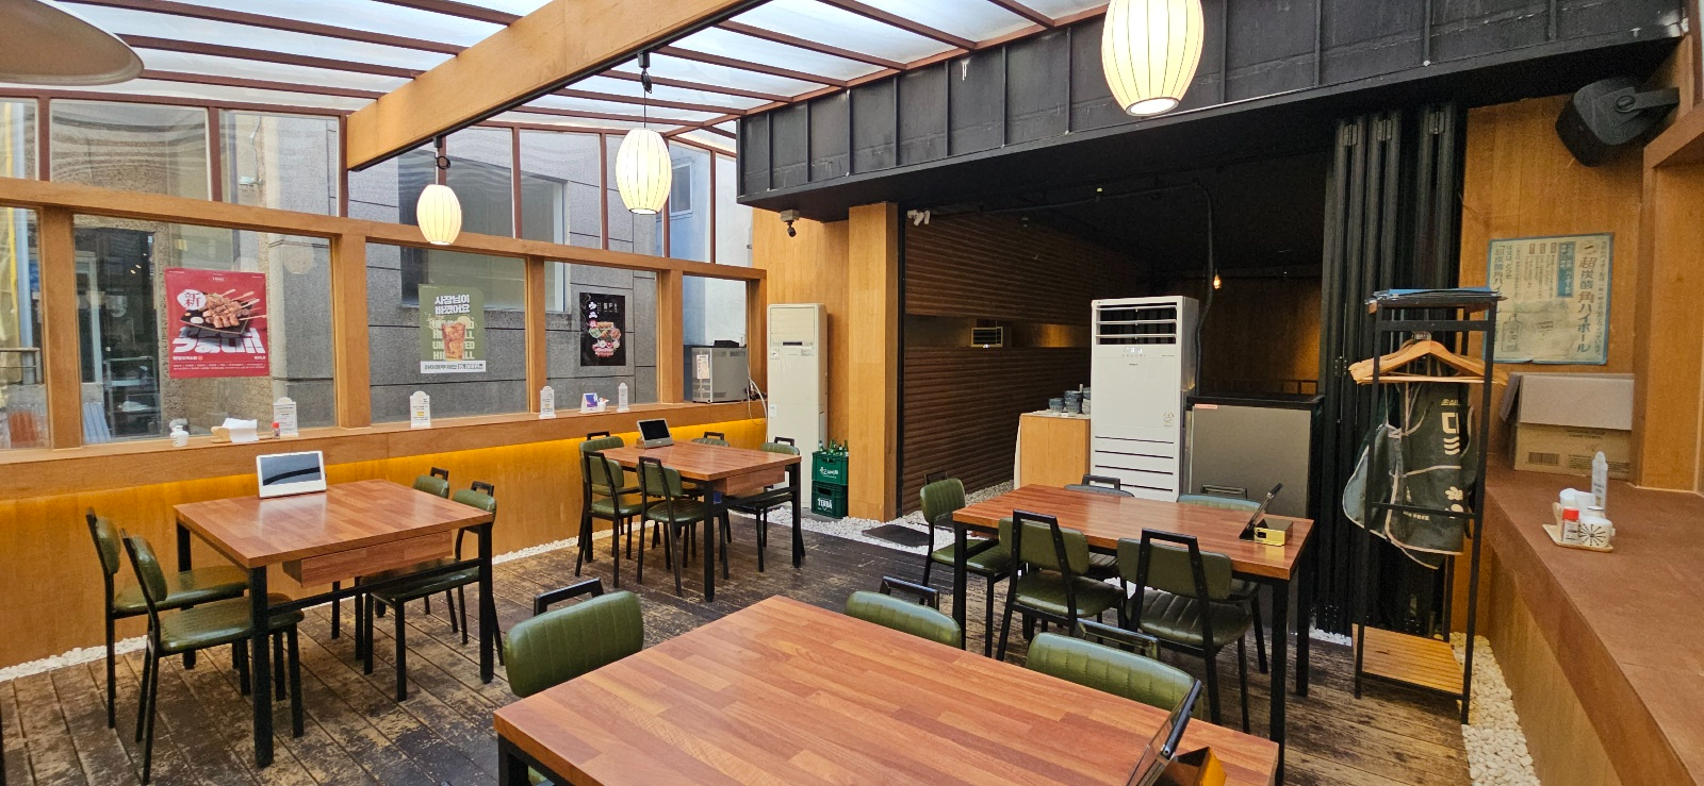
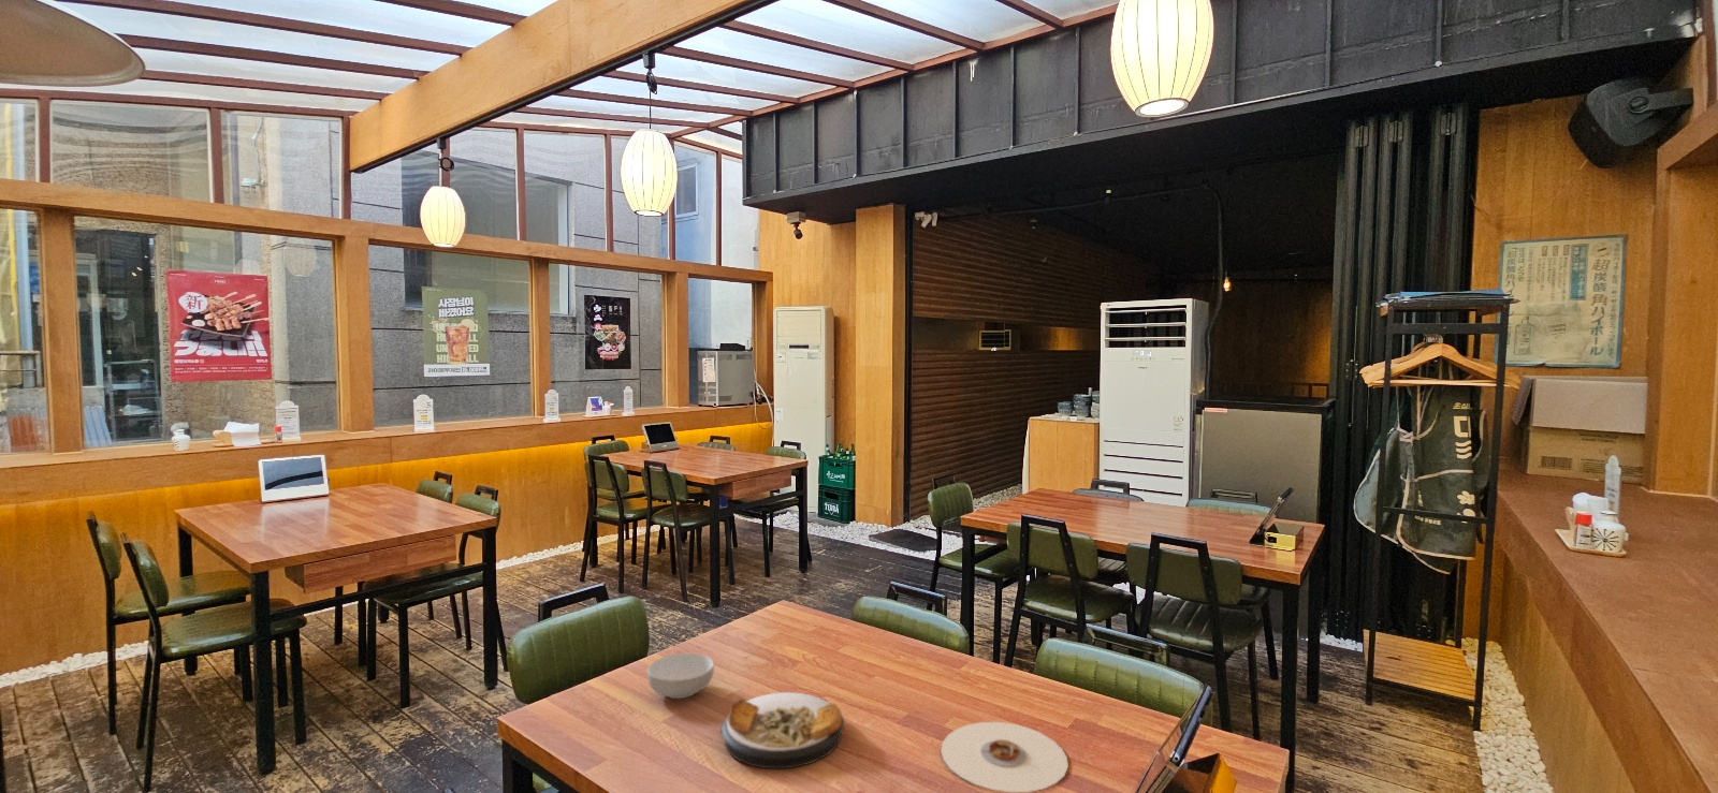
+ plate (1003, 748)
+ cereal bowl (680, 678)
+ plate (782, 722)
